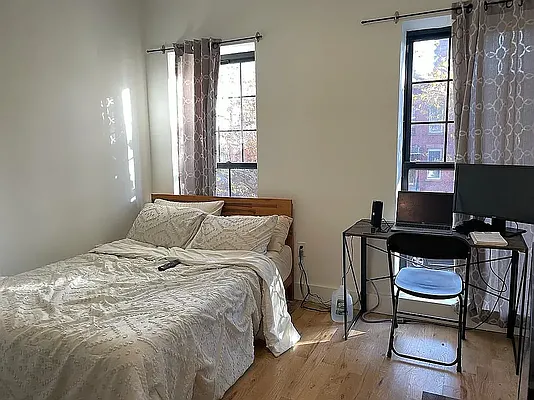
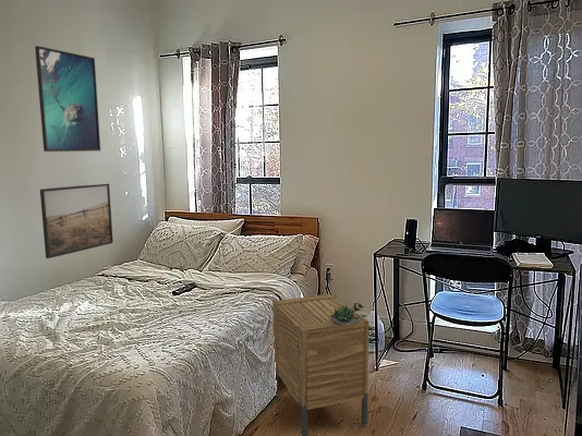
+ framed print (78, 218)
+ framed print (70, 102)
+ nightstand (317, 360)
+ succulent plant (344, 312)
